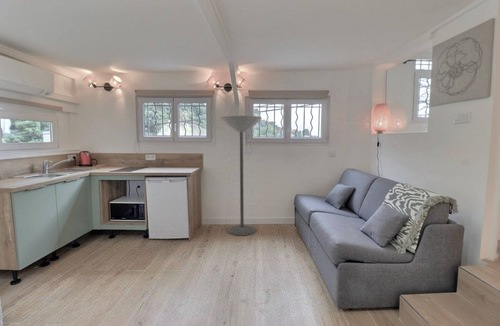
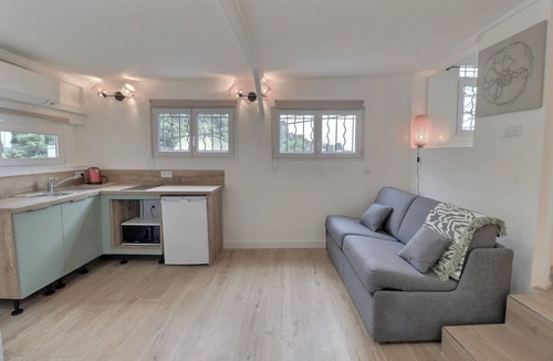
- floor lamp (241, 175)
